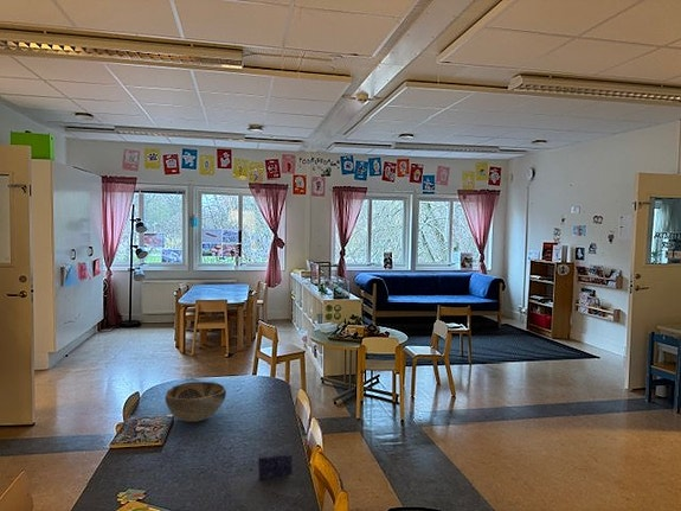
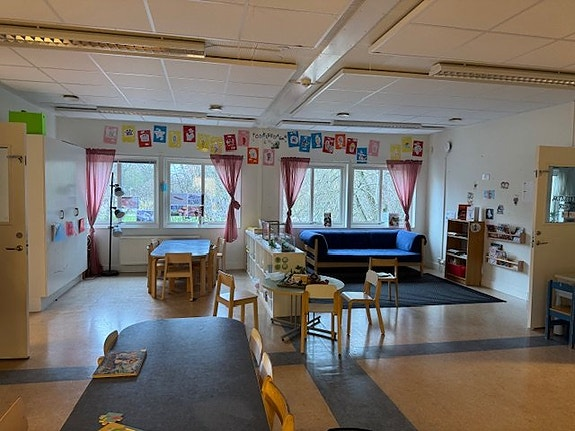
- decorative bowl (195, 403)
- crayon box (275, 465)
